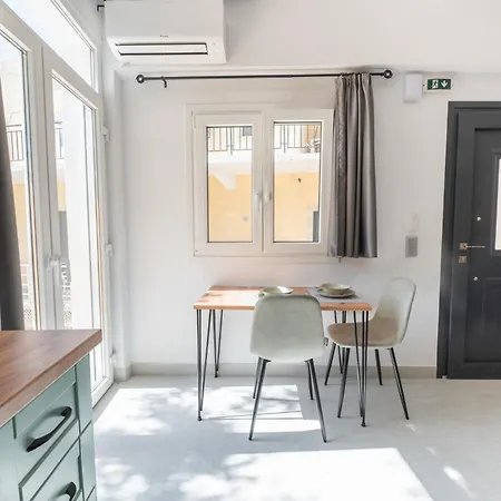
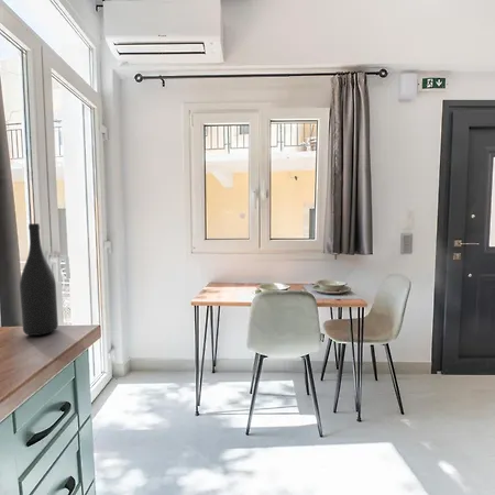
+ wine bottle (37, 278)
